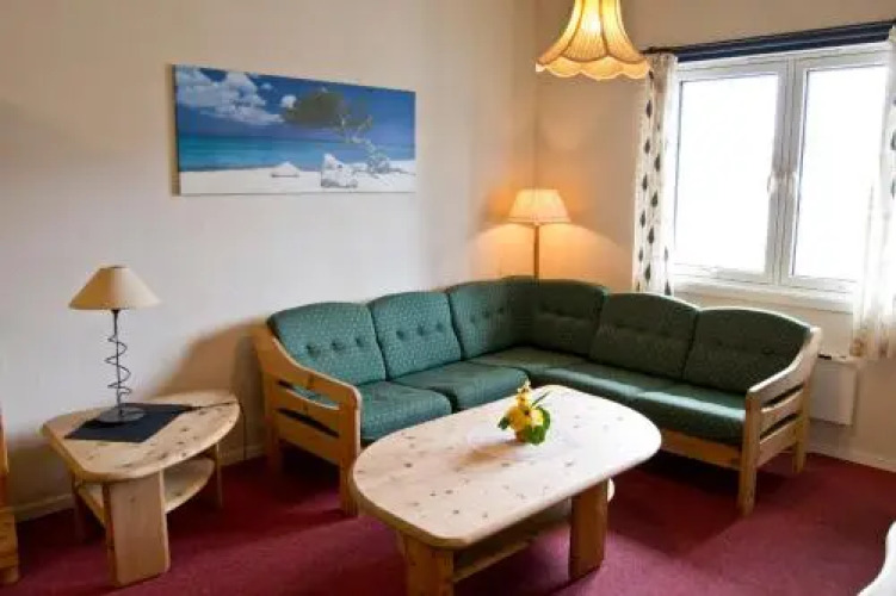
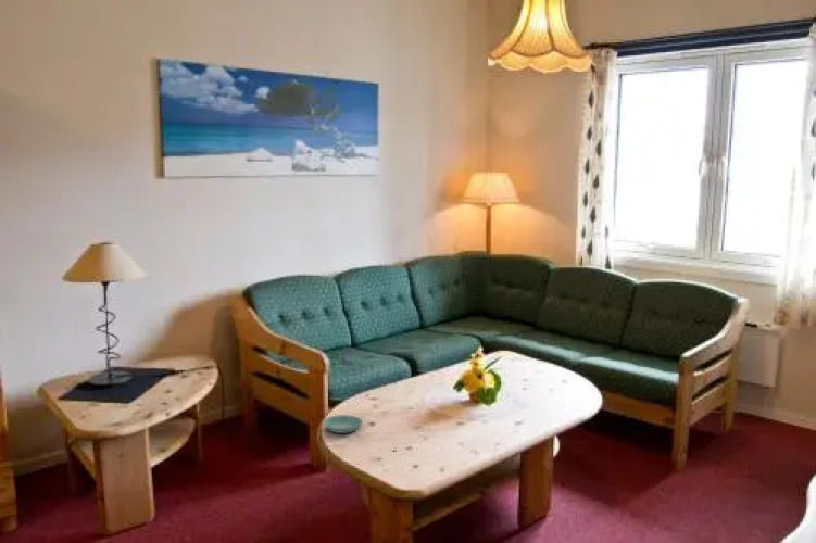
+ saucer (342, 425)
